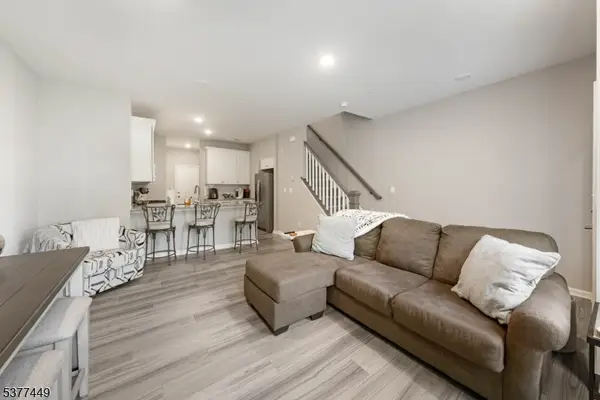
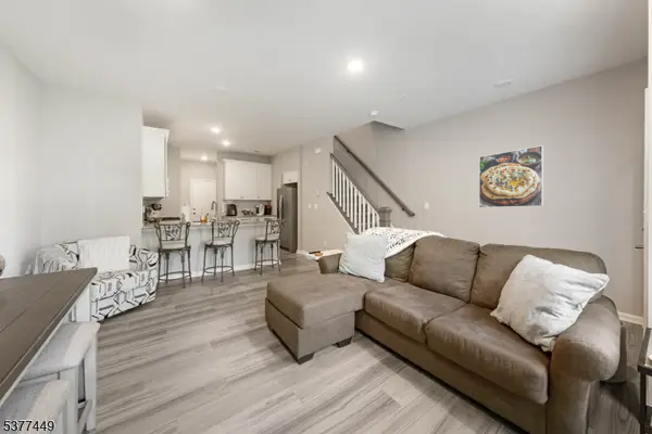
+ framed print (507, 179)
